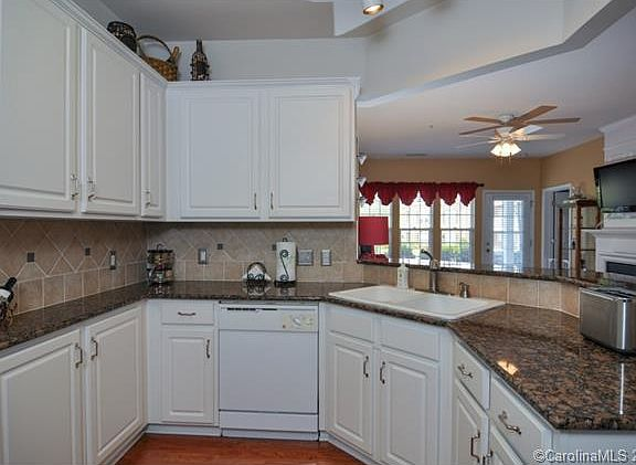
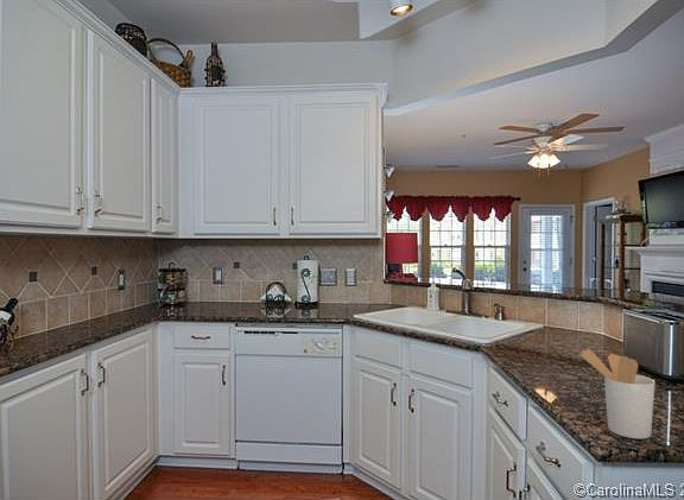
+ utensil holder (615, 390)
